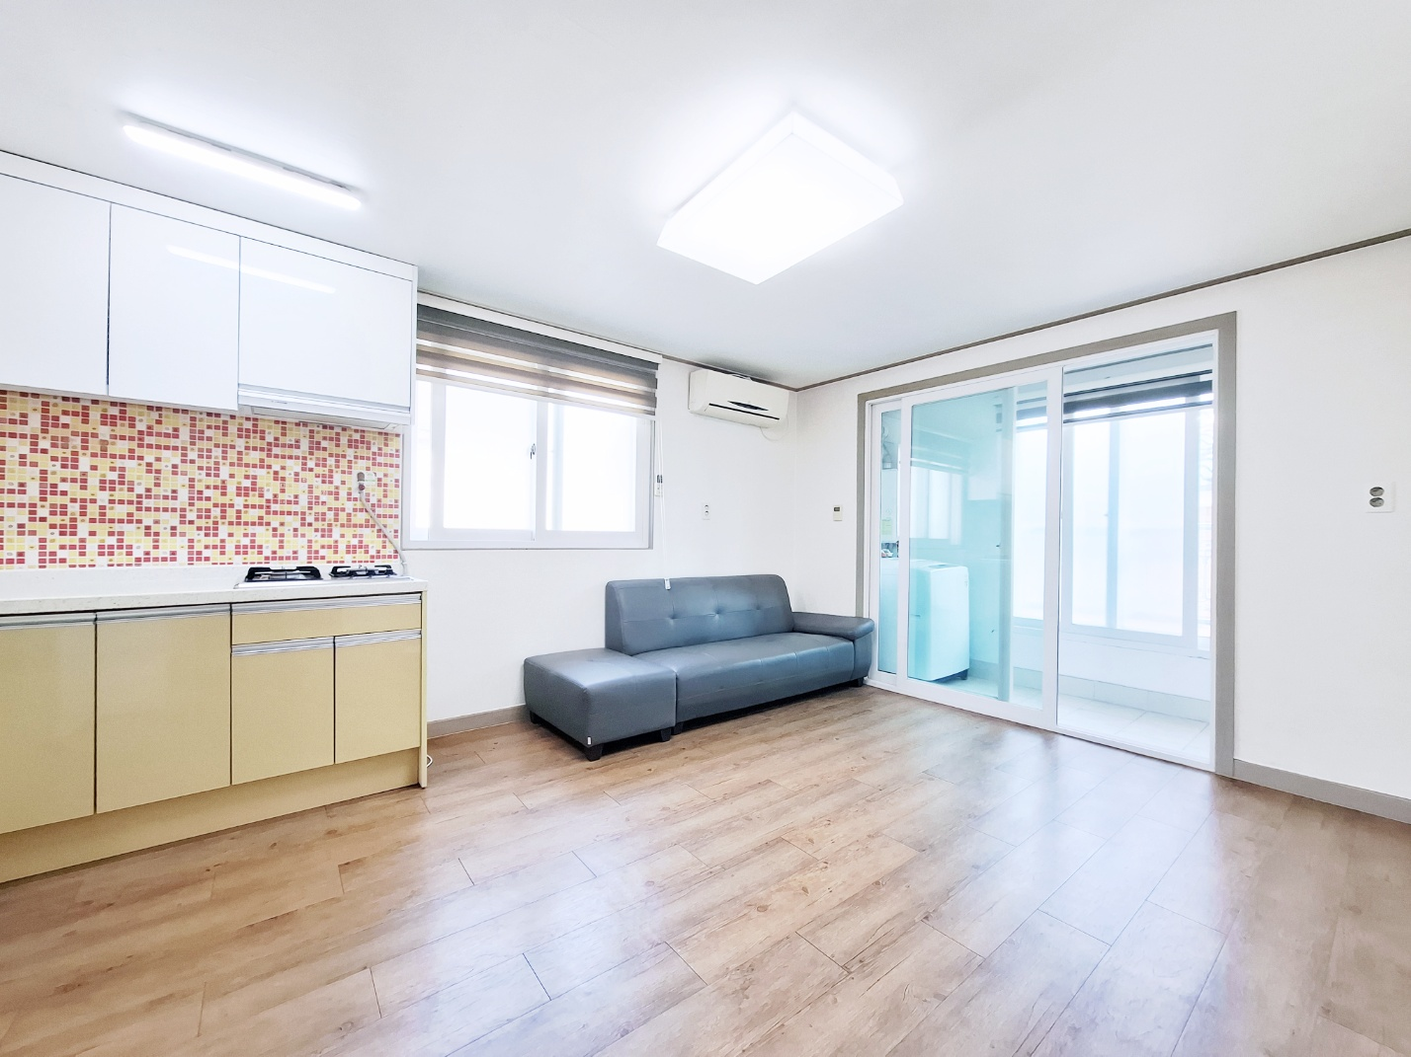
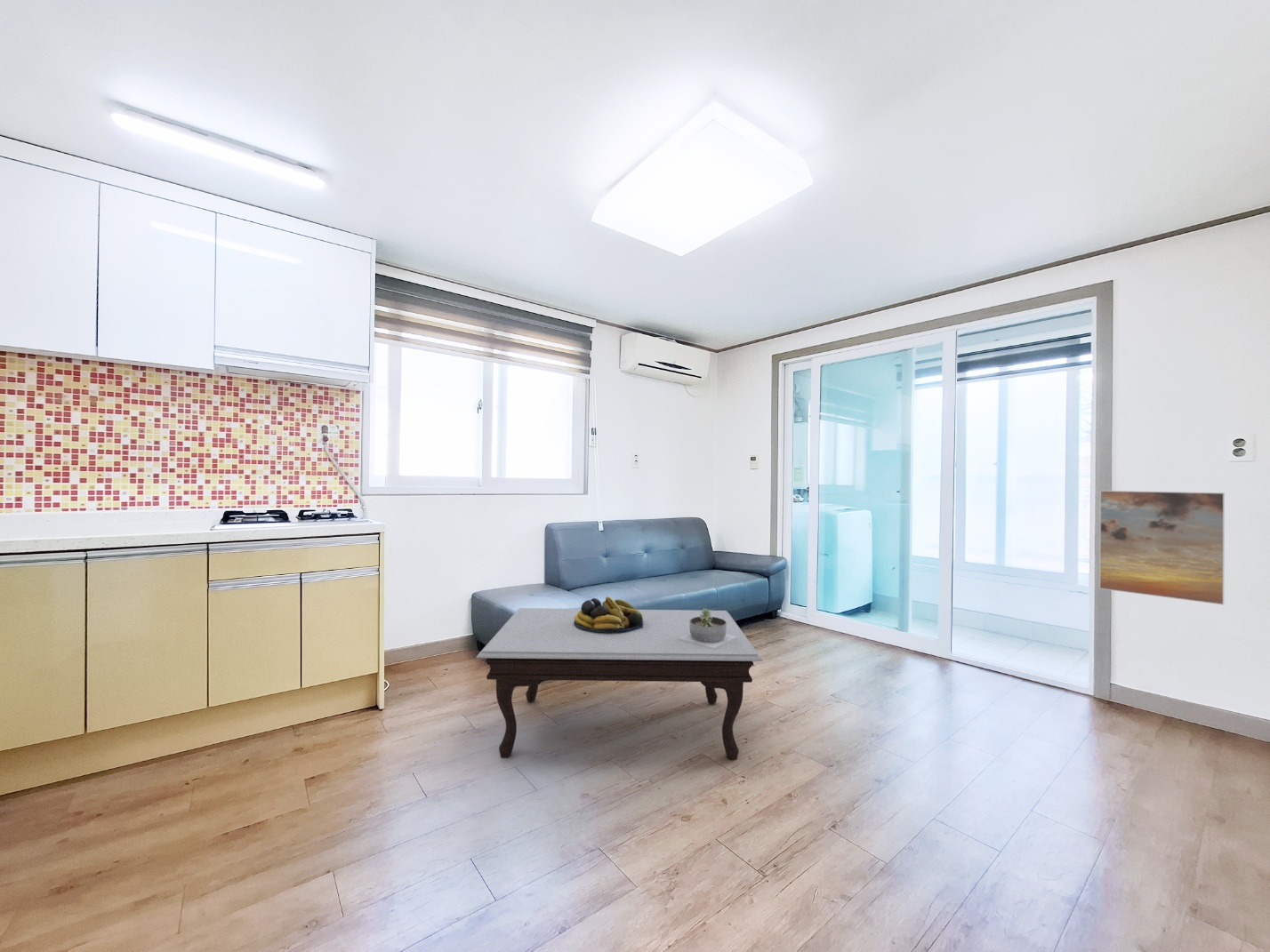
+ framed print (1158, 543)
+ coffee table (621, 676)
+ fruit bowl (608, 610)
+ succulent planter (707, 623)
